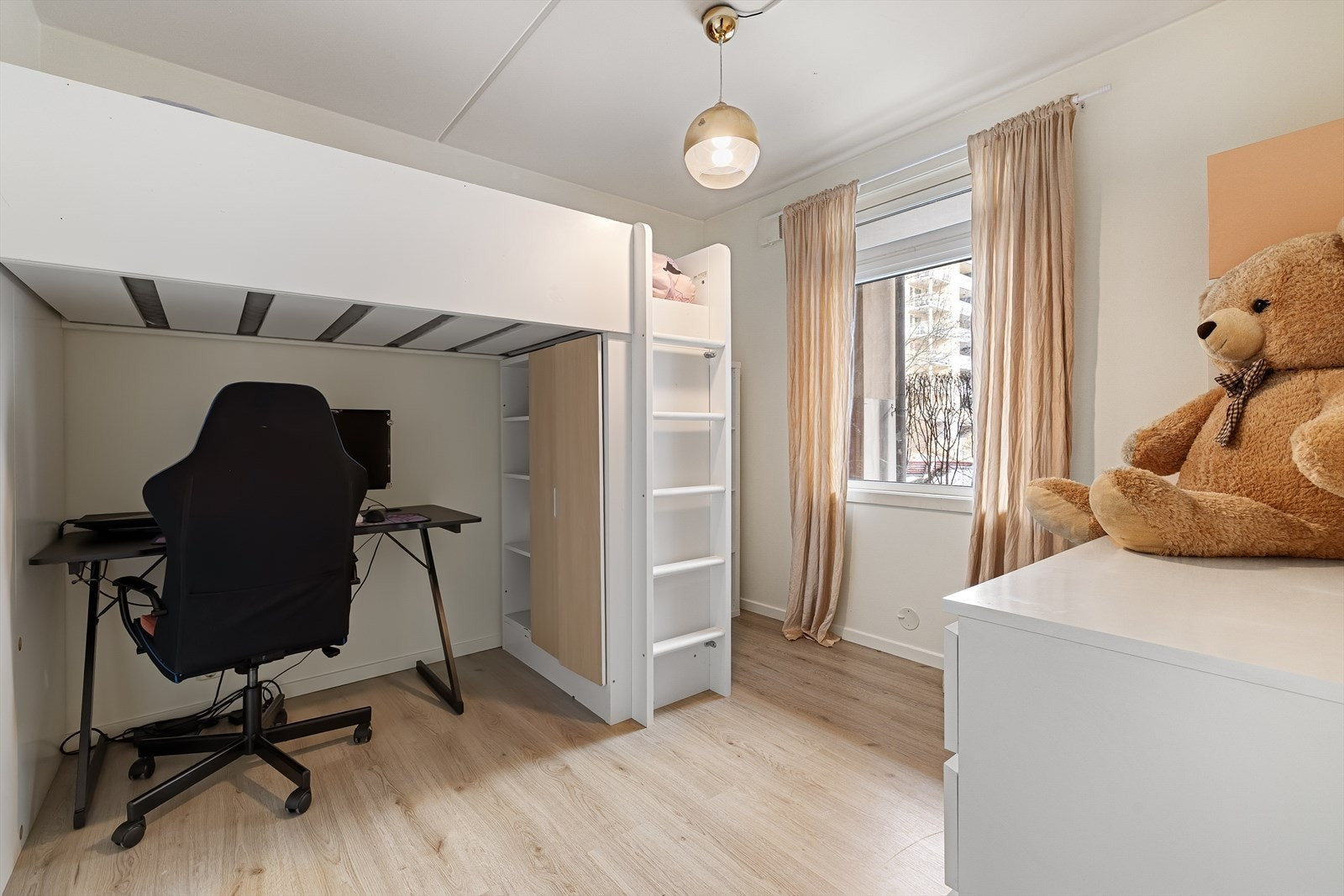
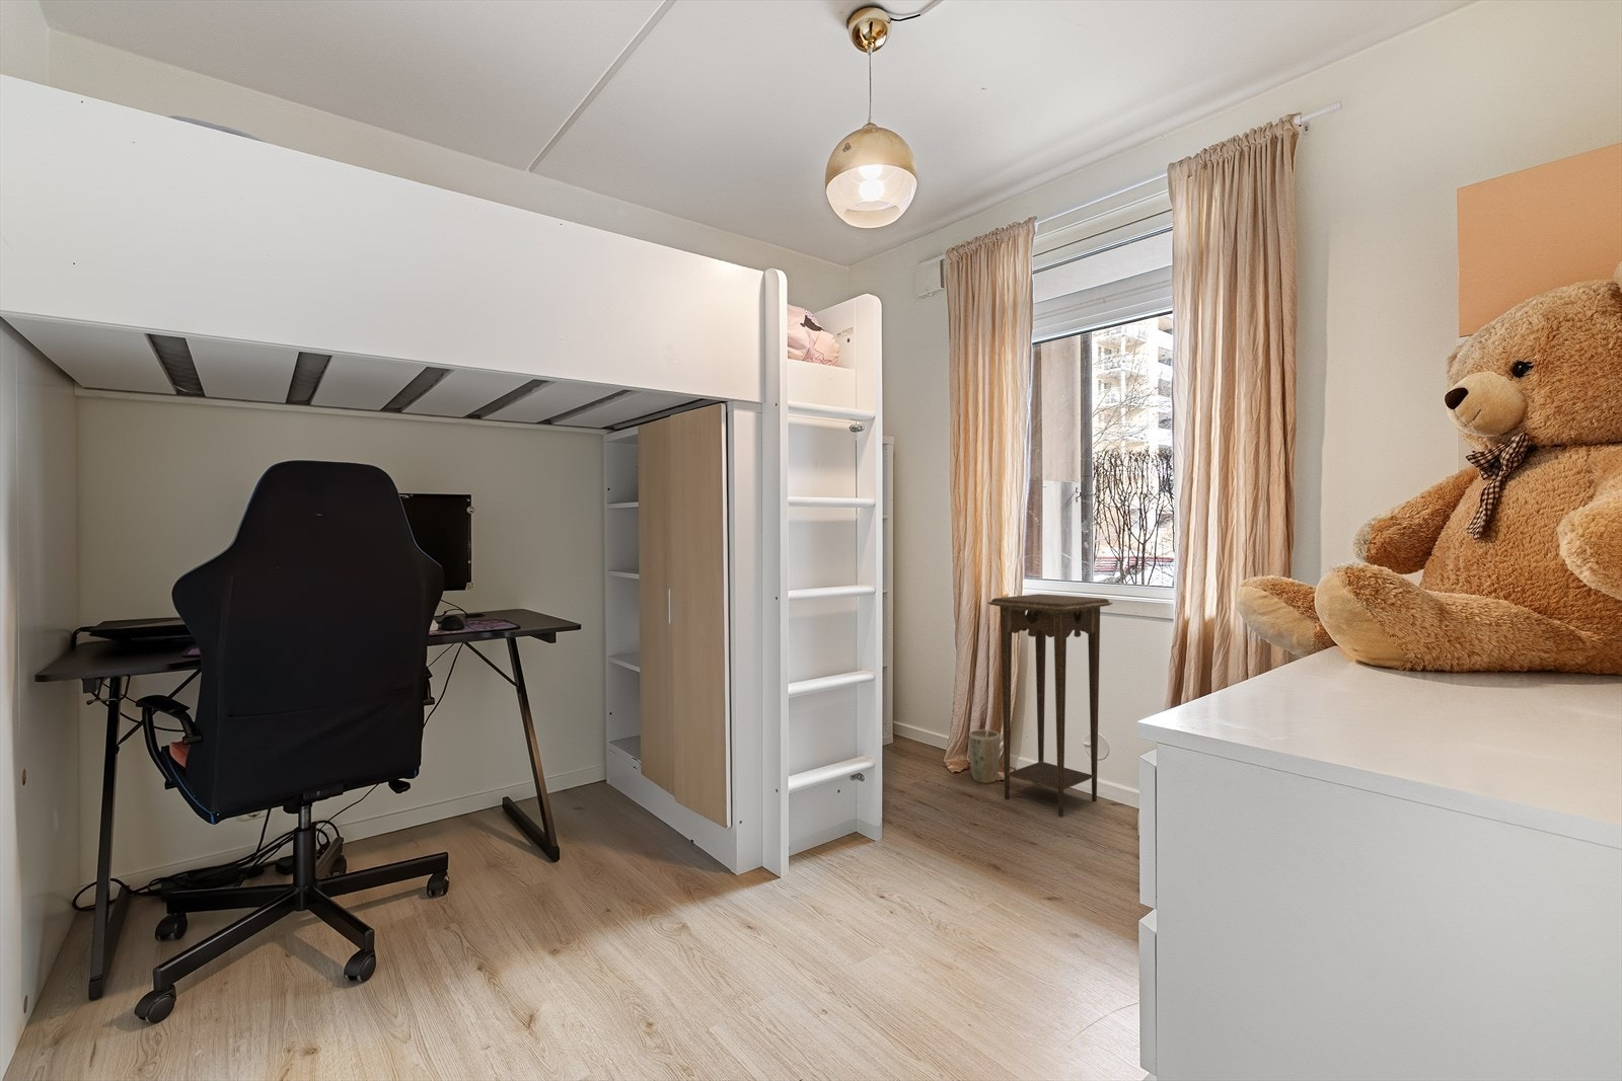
+ pedestal table (1044, 699)
+ plant pot (985, 755)
